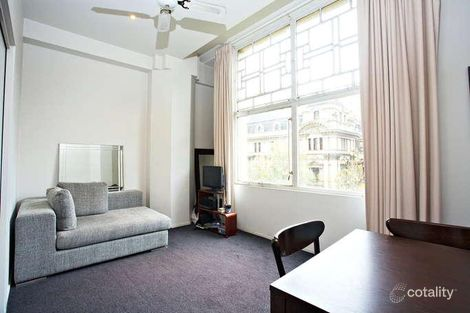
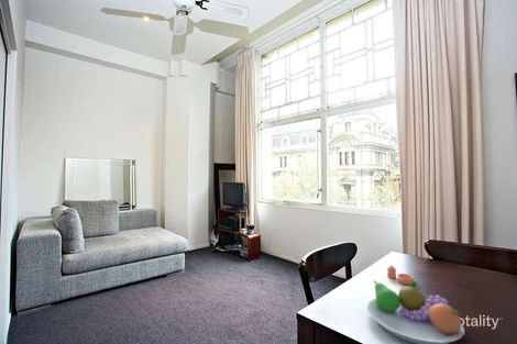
+ salt and pepper shaker set (399, 274)
+ fruit bowl (409, 306)
